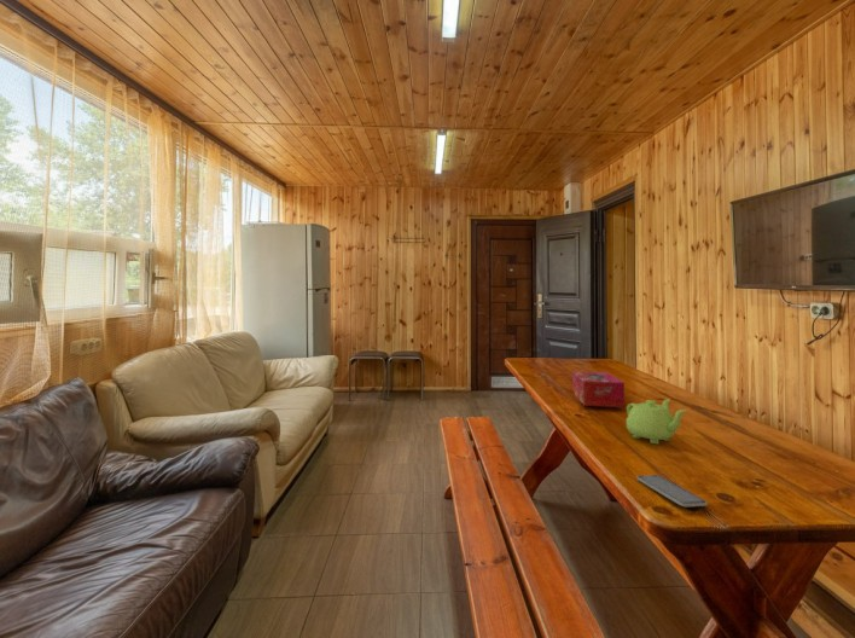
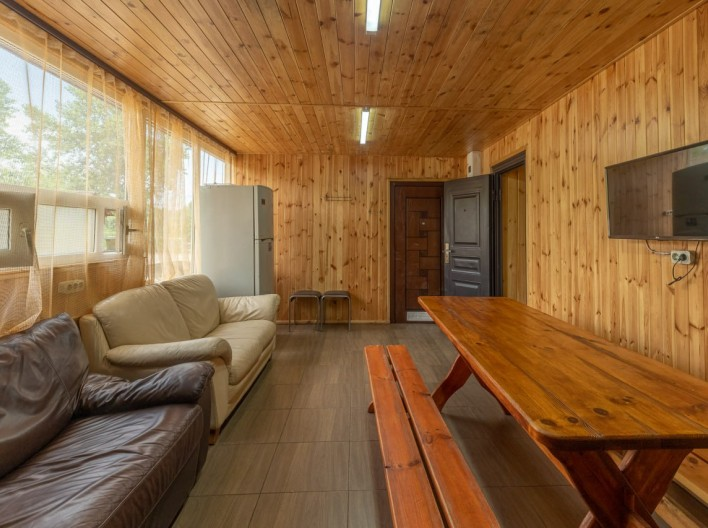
- teapot (658, 419)
- tissue box (595, 387)
- smartphone (669, 489)
